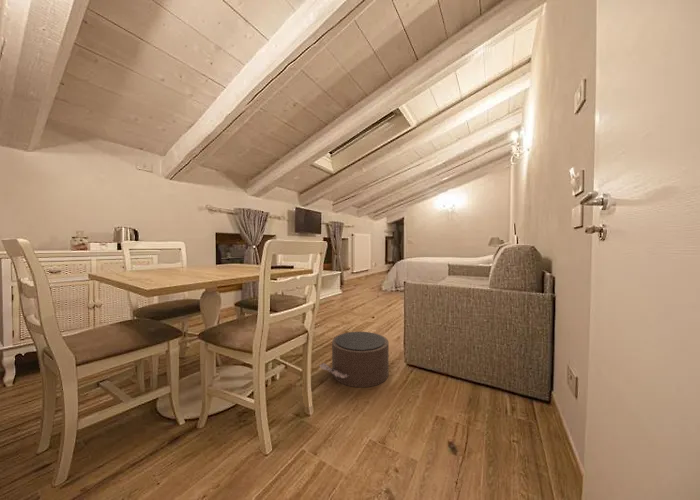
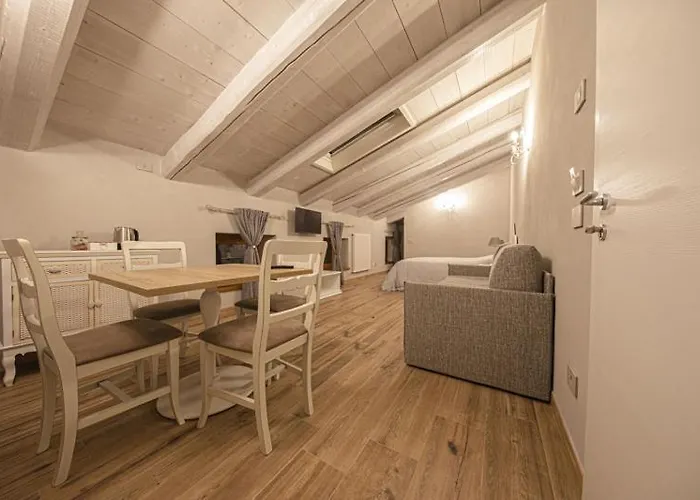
- pouf (357, 354)
